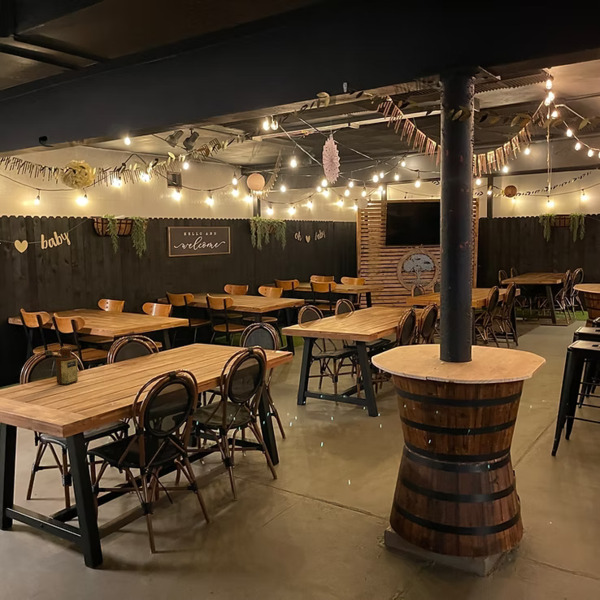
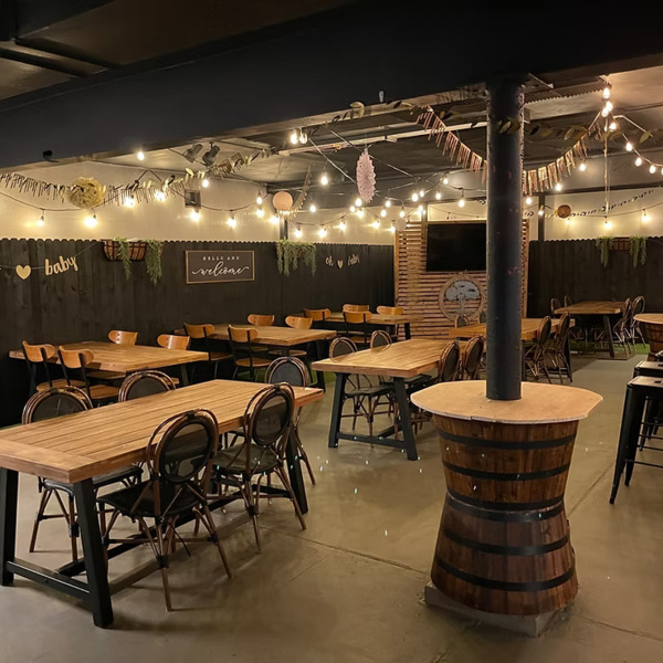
- bottle (66, 364)
